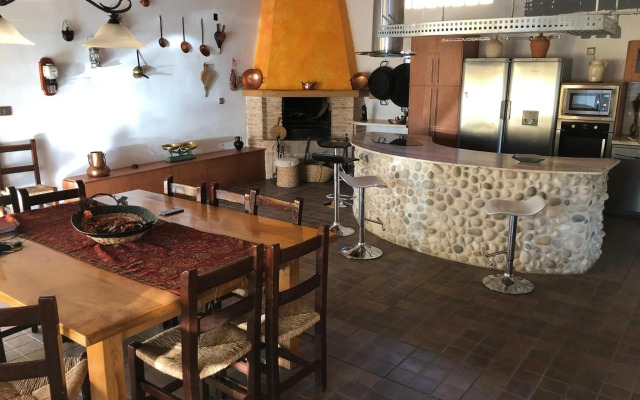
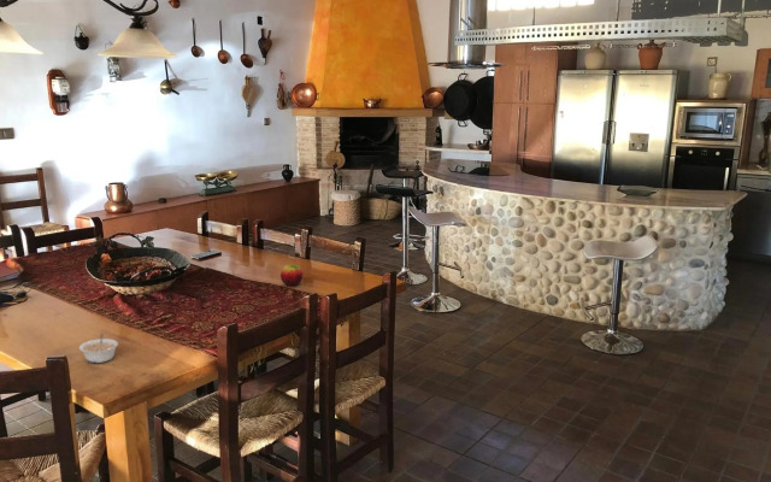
+ legume (98, 349)
+ fruit (292, 274)
